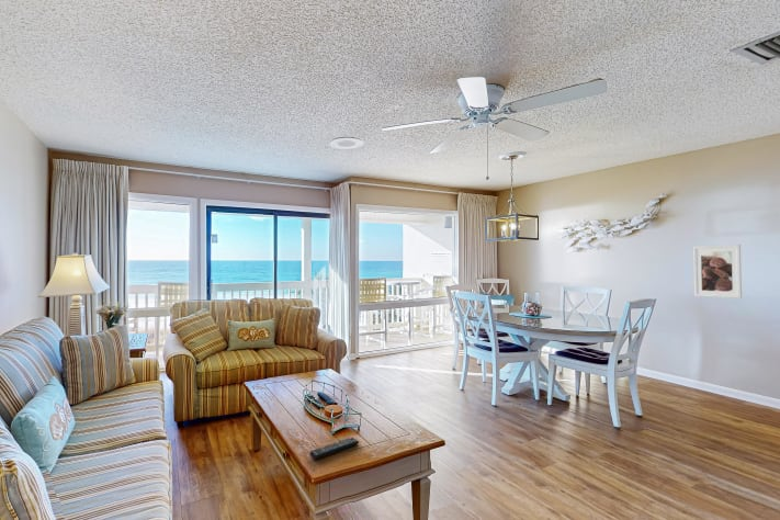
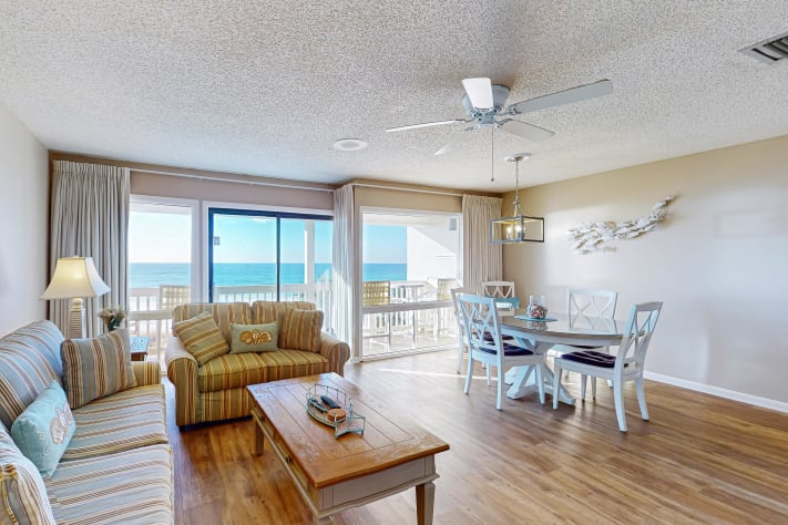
- remote control (335, 448)
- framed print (716, 271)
